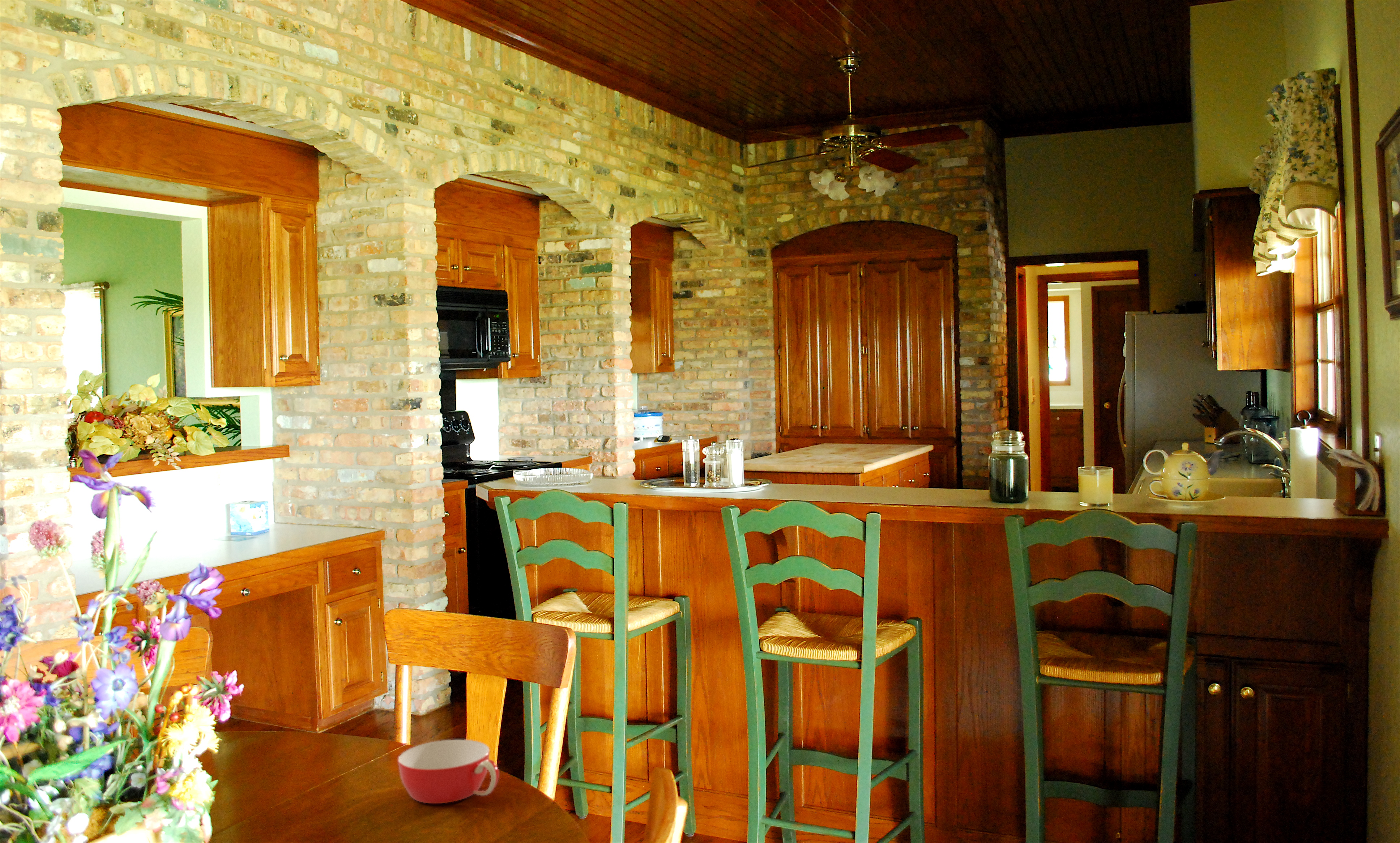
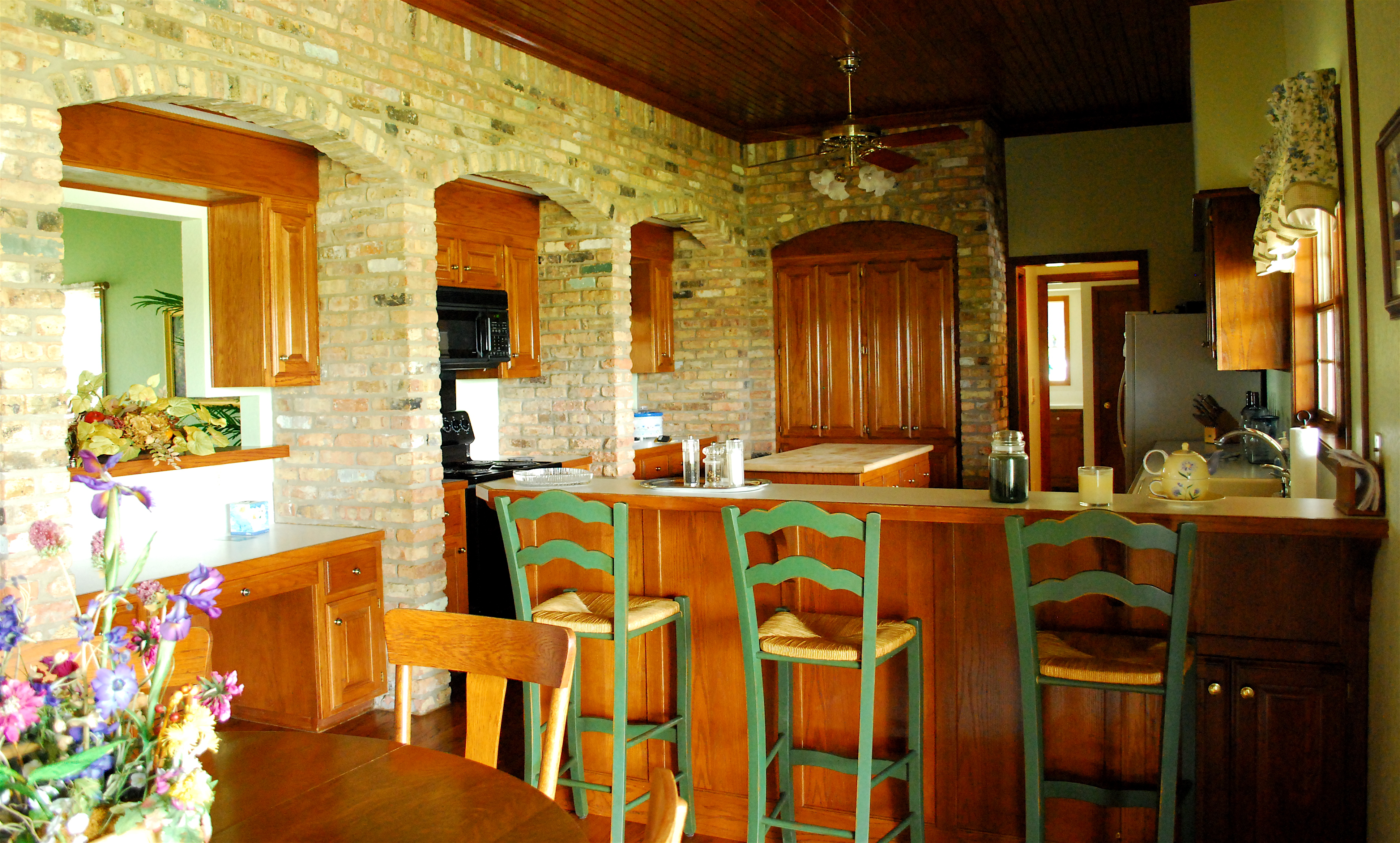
- bowl (454, 774)
